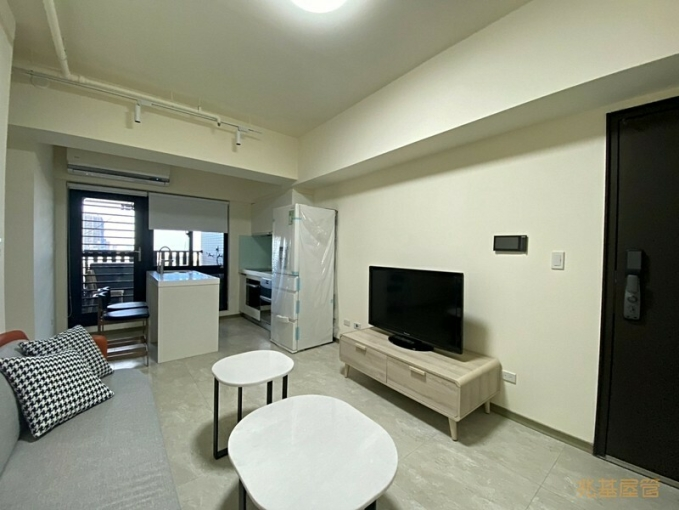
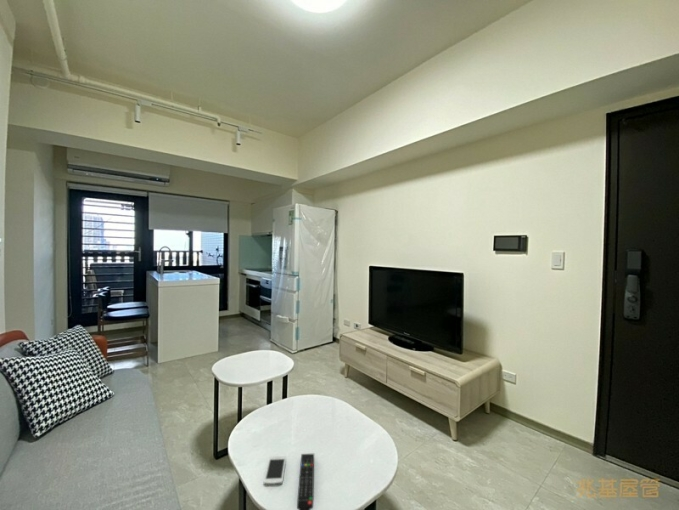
+ remote control (306, 479)
+ smartphone (275, 470)
